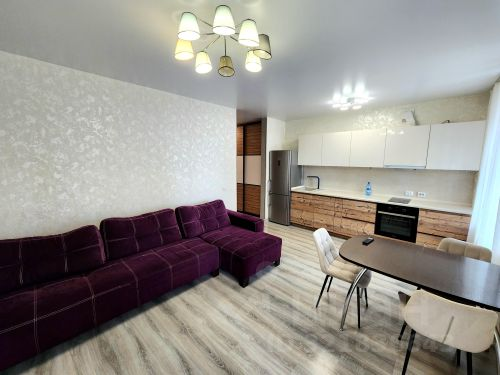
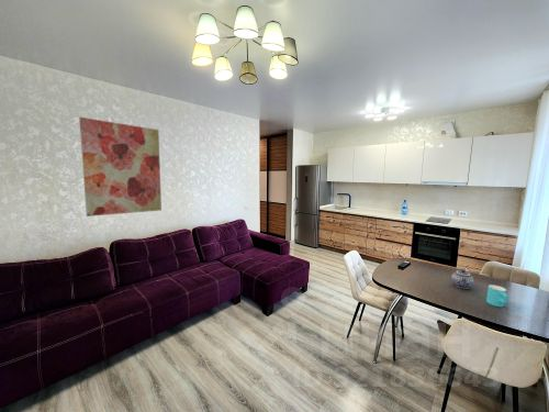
+ teapot (462, 278)
+ cup (496, 297)
+ wall art (125, 169)
